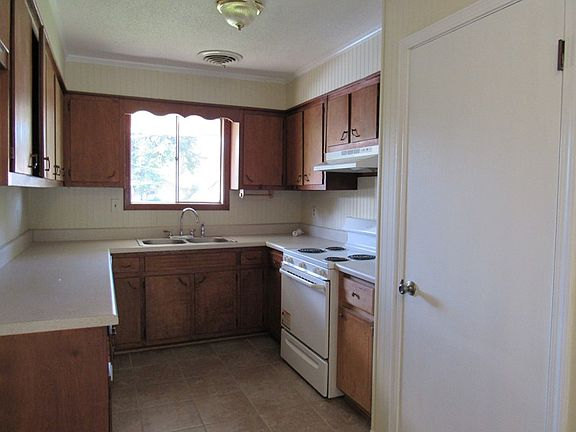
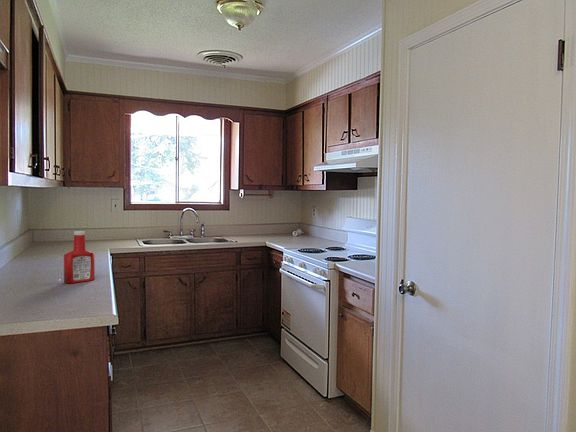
+ soap bottle (79, 256)
